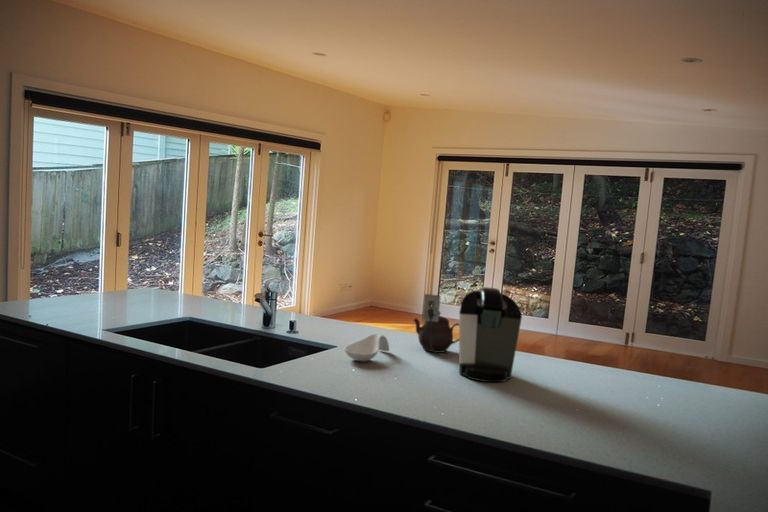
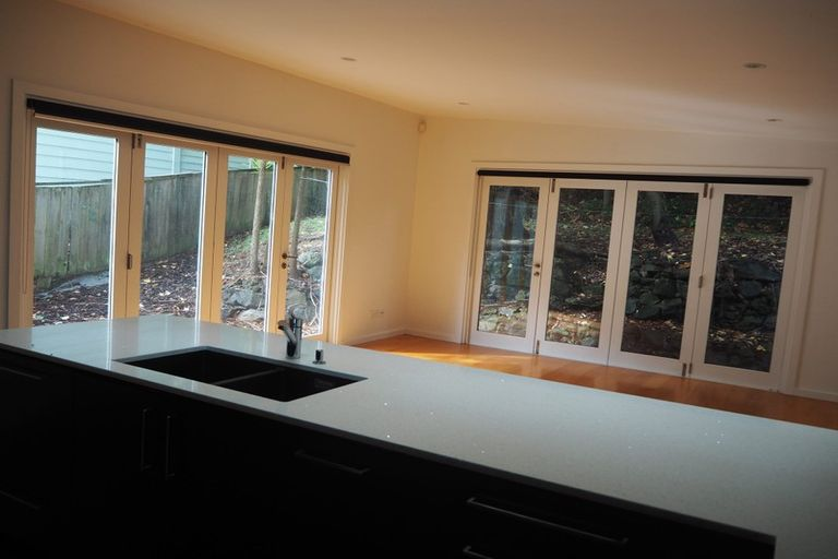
- coffee maker (470, 329)
- teapot (438, 330)
- spoon rest (369, 346)
